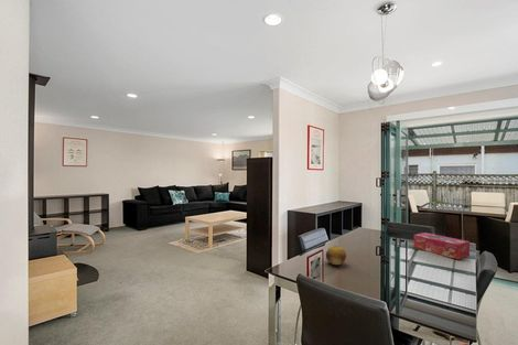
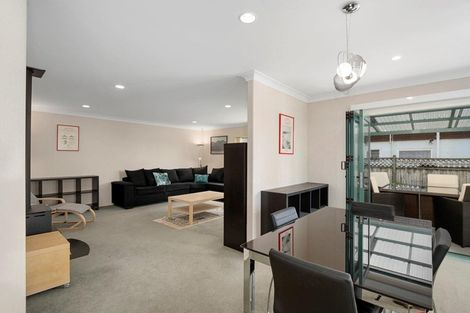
- fruit (335, 255)
- tissue box (440, 245)
